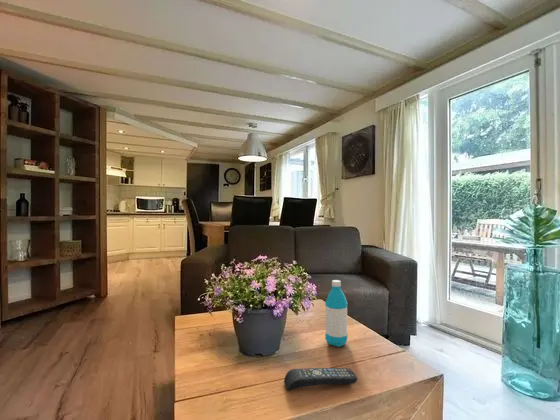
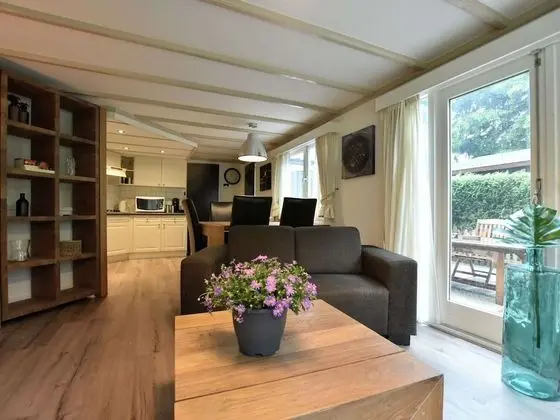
- water bottle (336, 312)
- remote control (320, 377)
